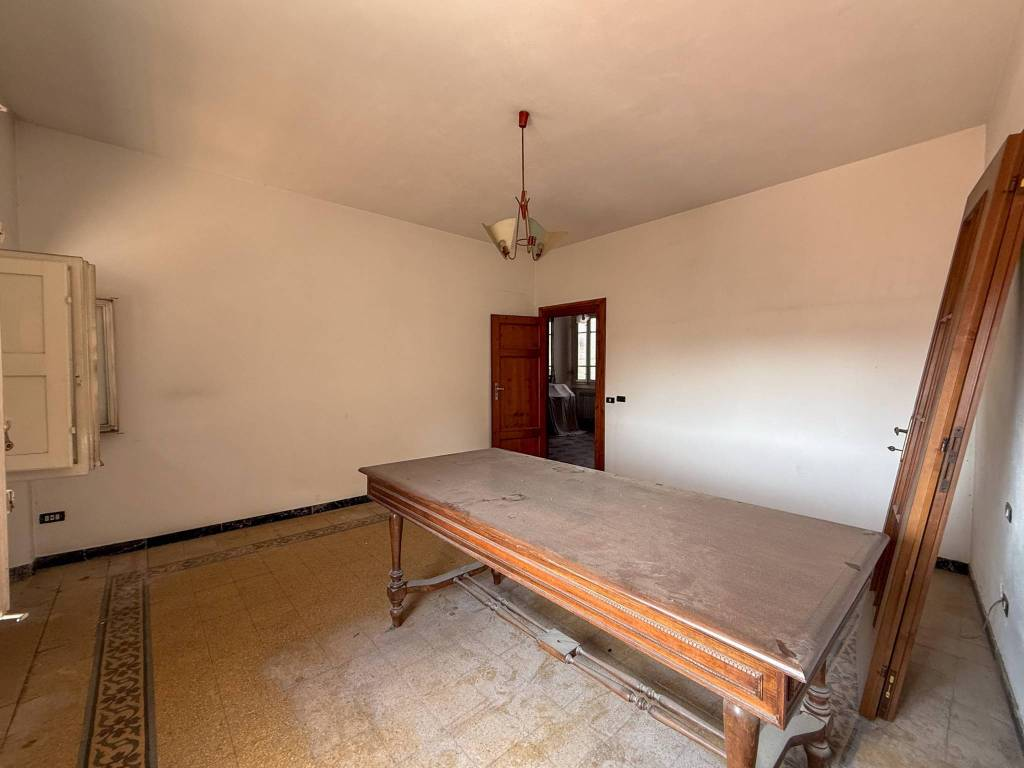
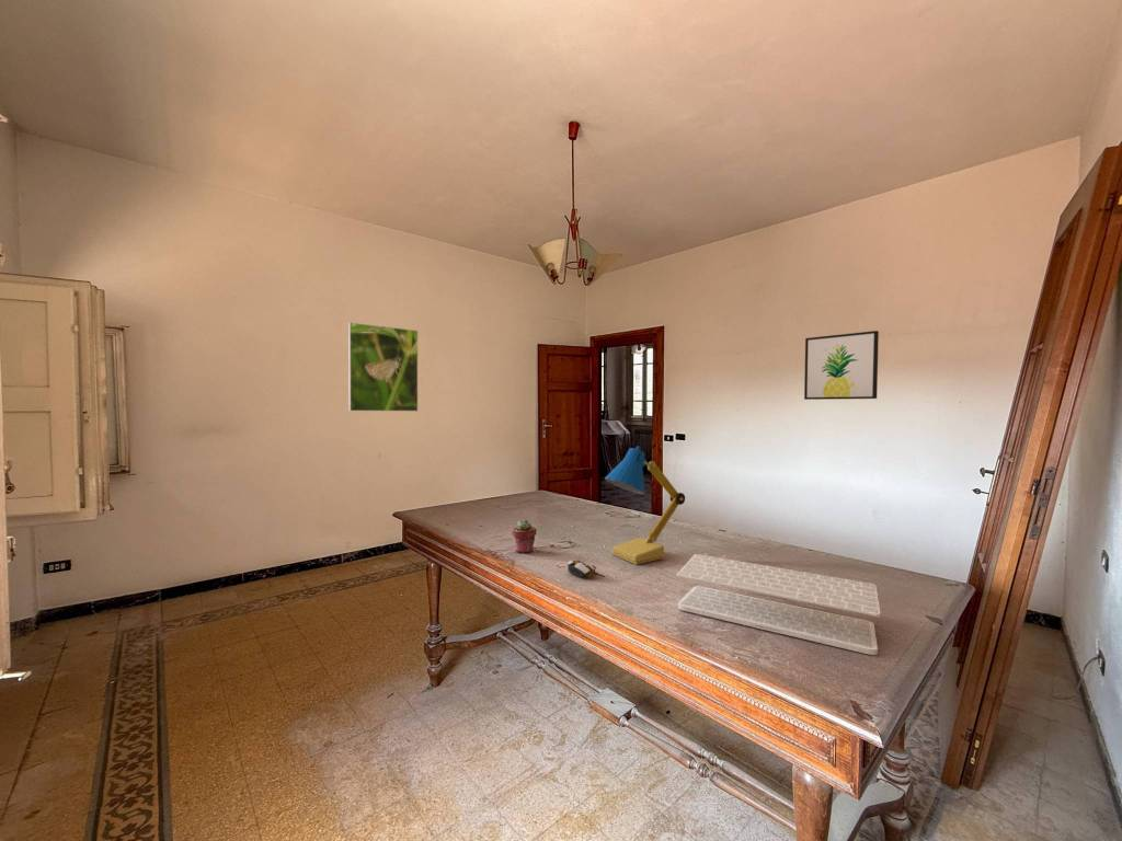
+ desk lamp (643, 493)
+ keyboard (771, 595)
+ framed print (385, 369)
+ potted succulent (524, 534)
+ computer mouse (585, 568)
+ wall art (839, 367)
